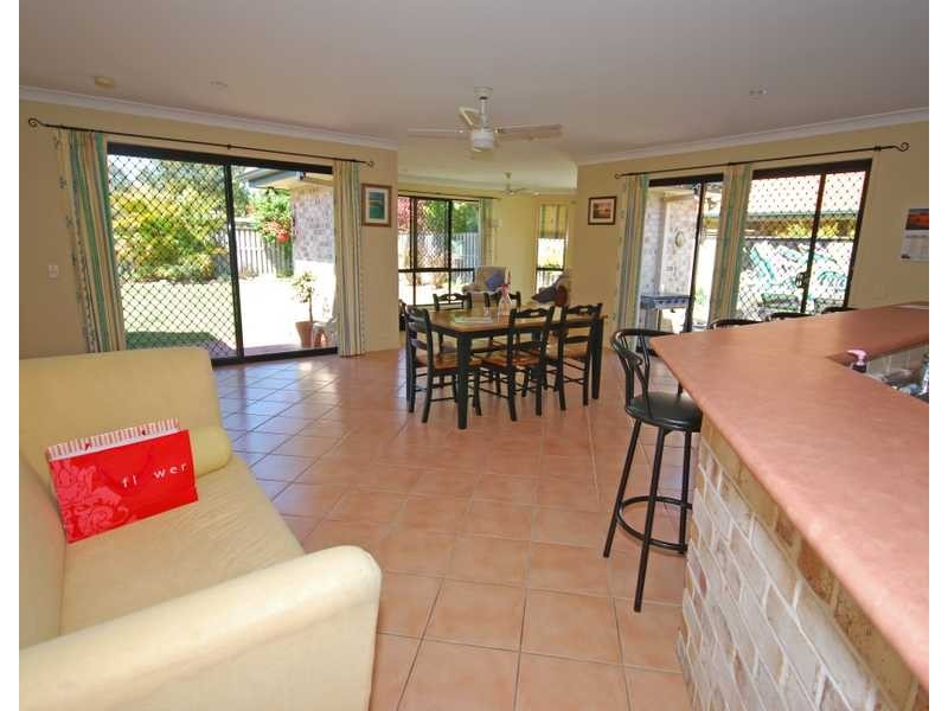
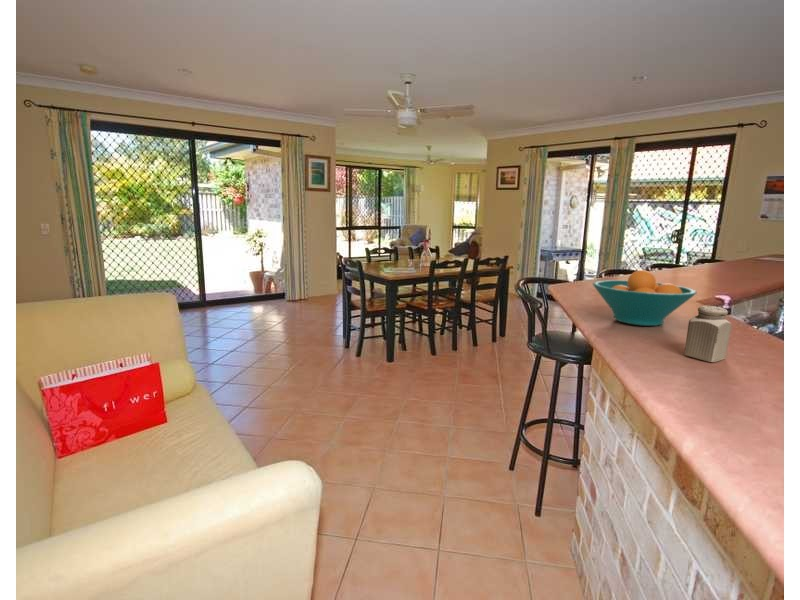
+ fruit bowl (640, 296)
+ salt shaker (708, 332)
